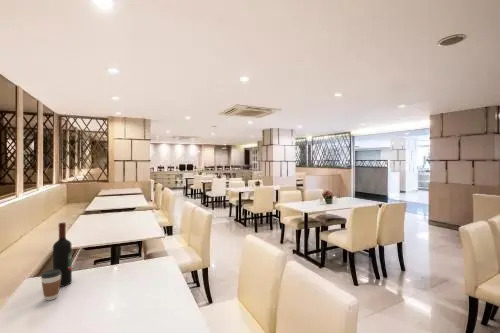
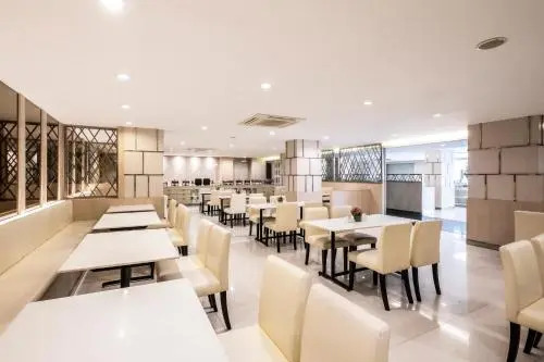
- wine bottle (62, 253)
- coffee cup (51, 284)
